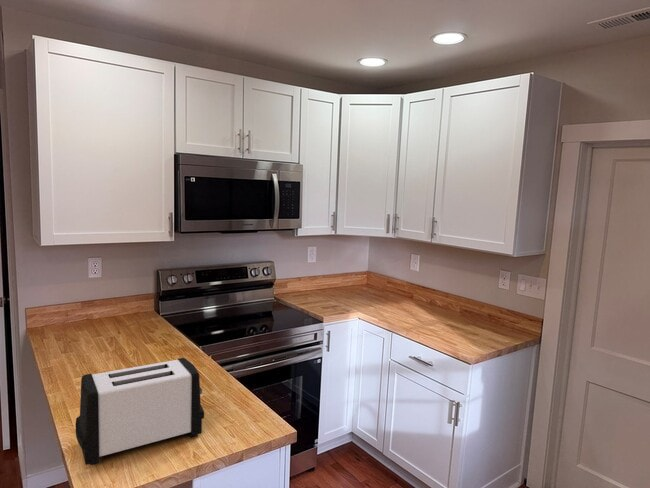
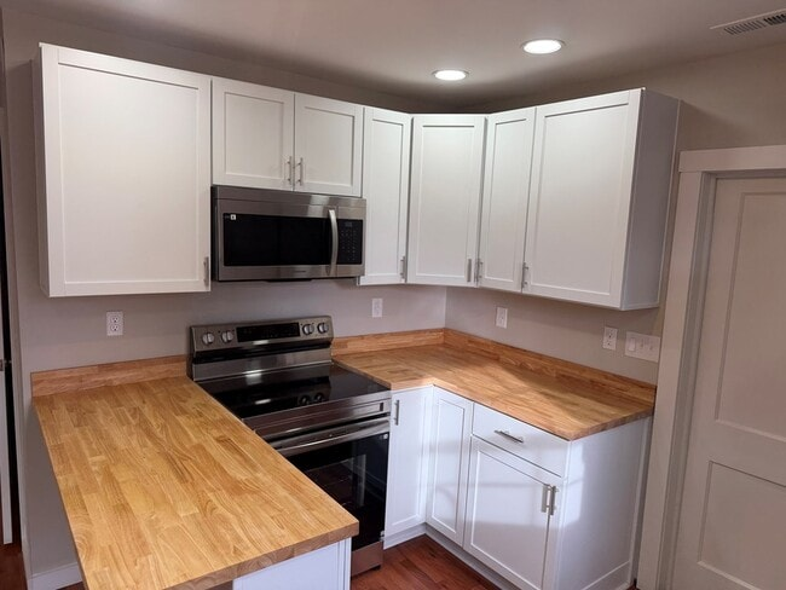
- toaster (143, 406)
